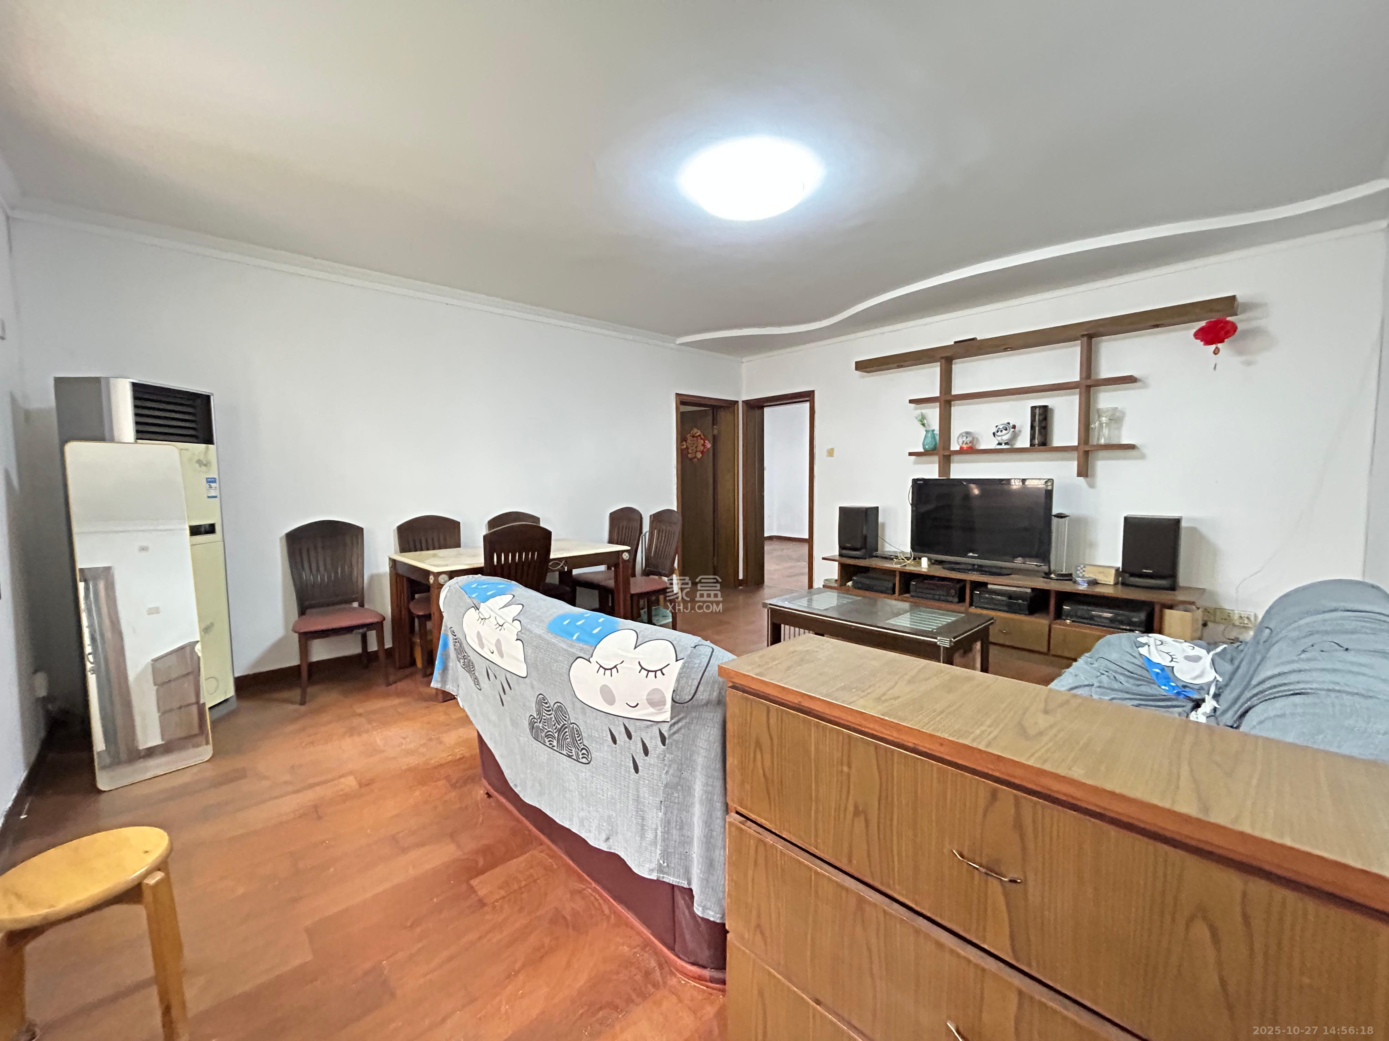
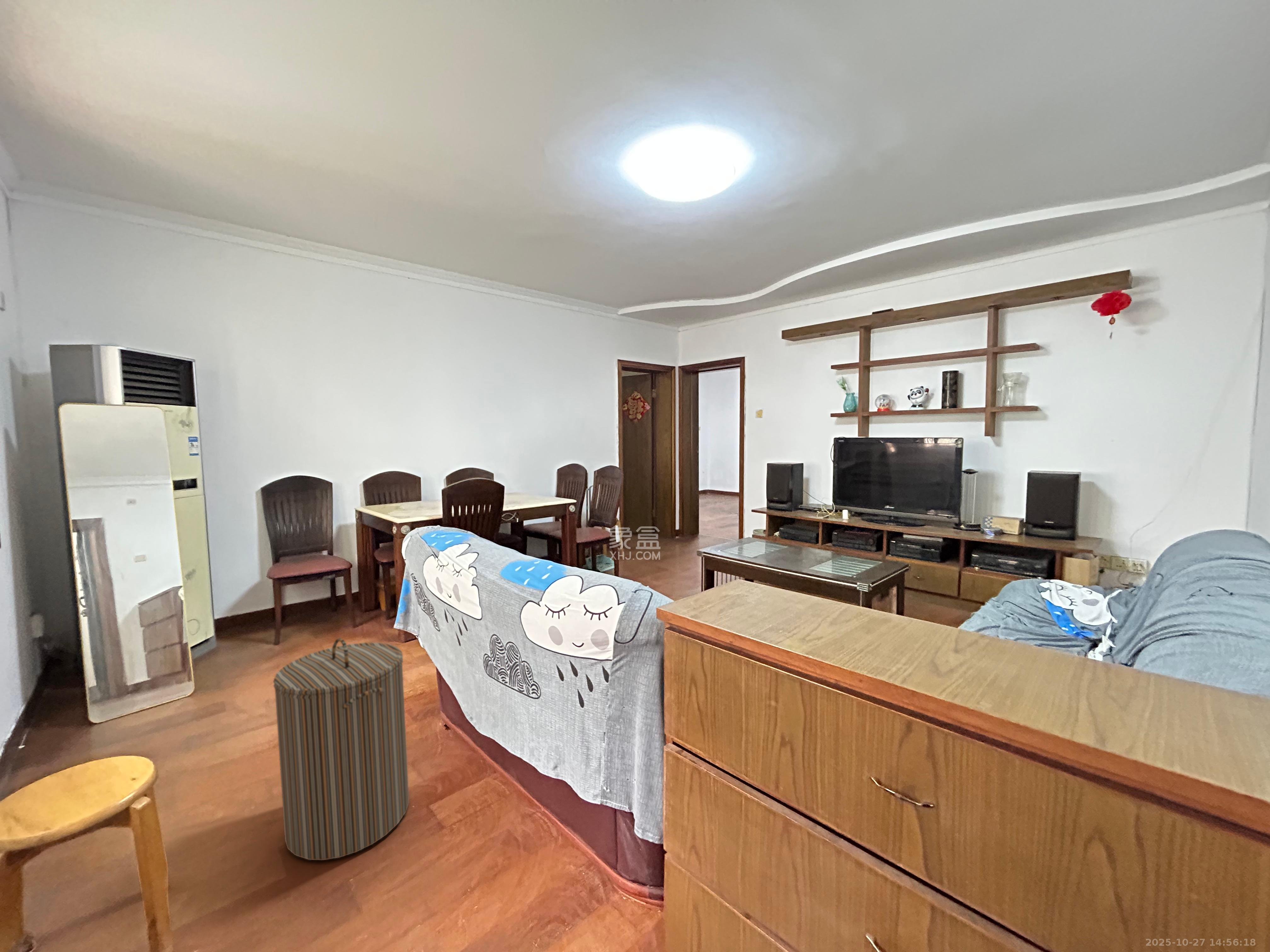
+ laundry hamper (345, 729)
